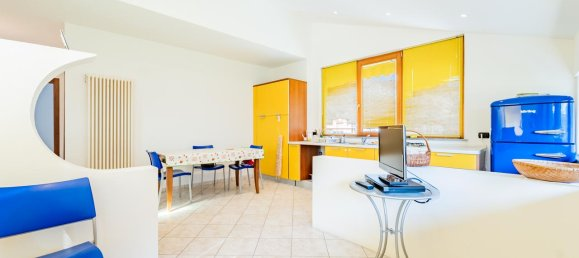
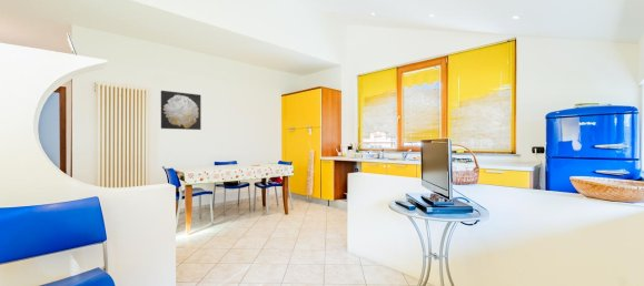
+ wall art (181, 111)
